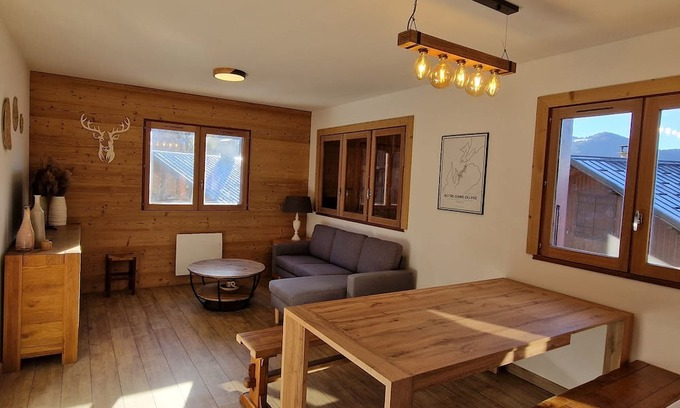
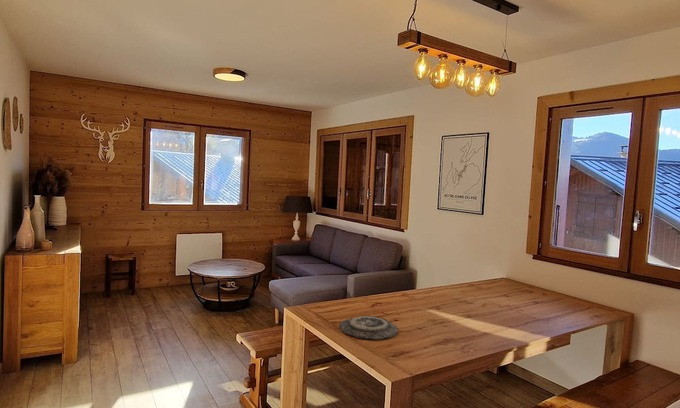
+ plate (368, 324)
